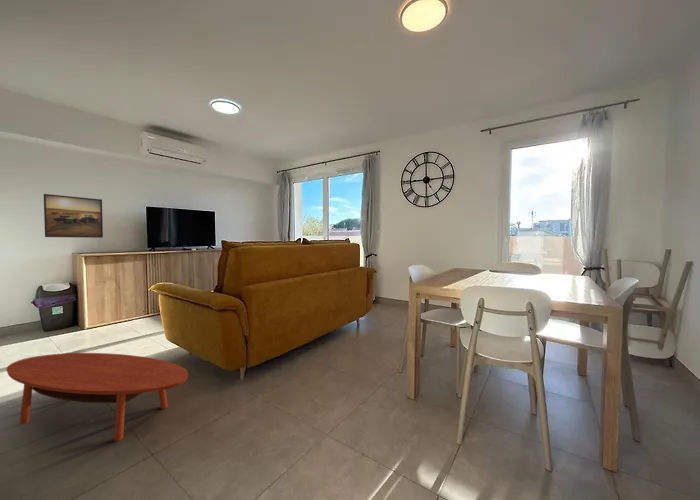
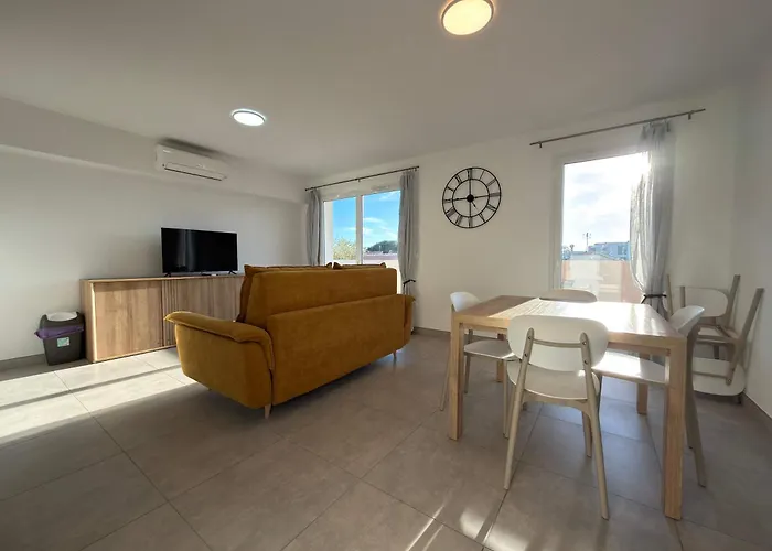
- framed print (75, 217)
- coffee table (96, 391)
